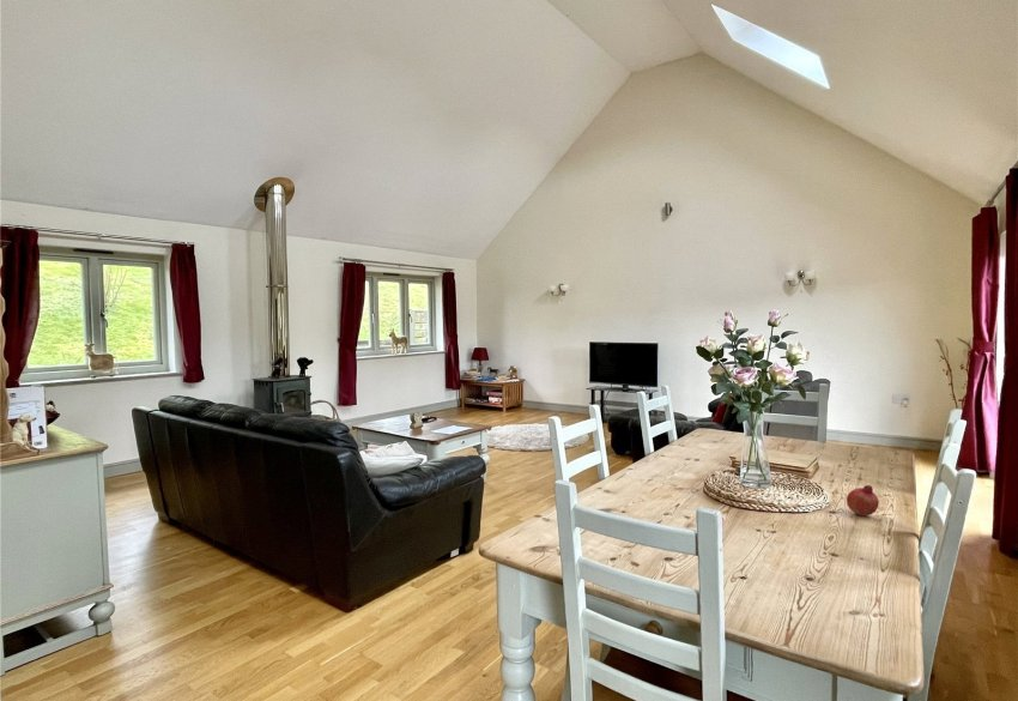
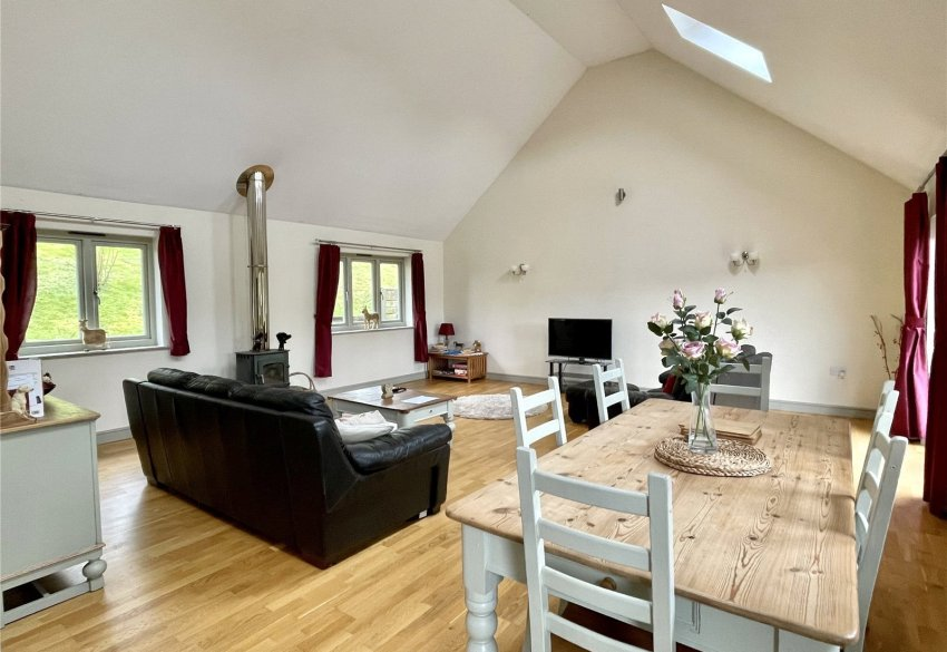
- fruit (862, 498)
